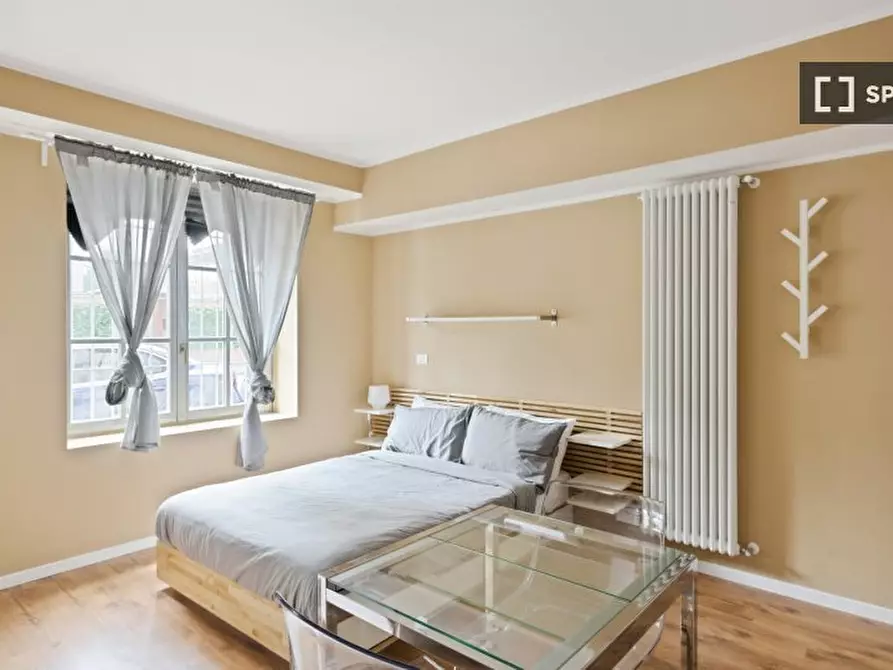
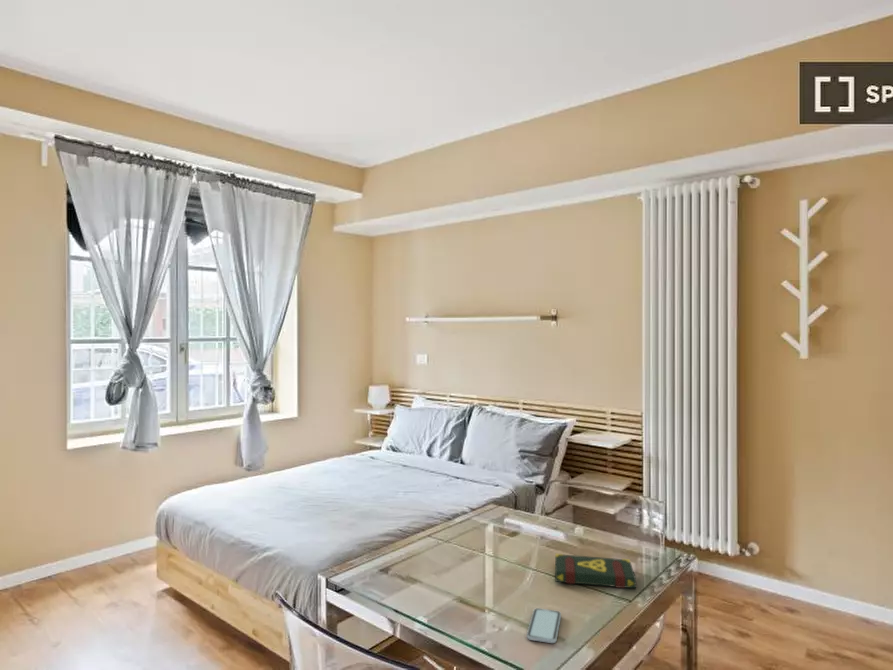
+ book (593, 570)
+ smartphone (544, 624)
